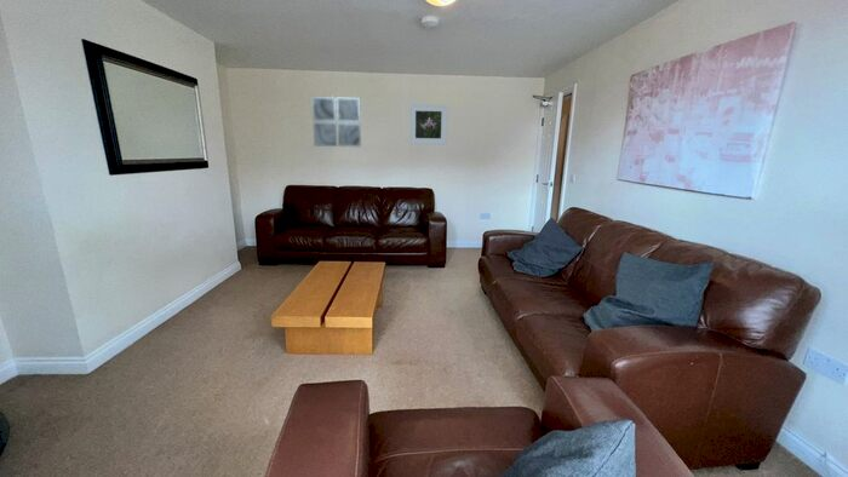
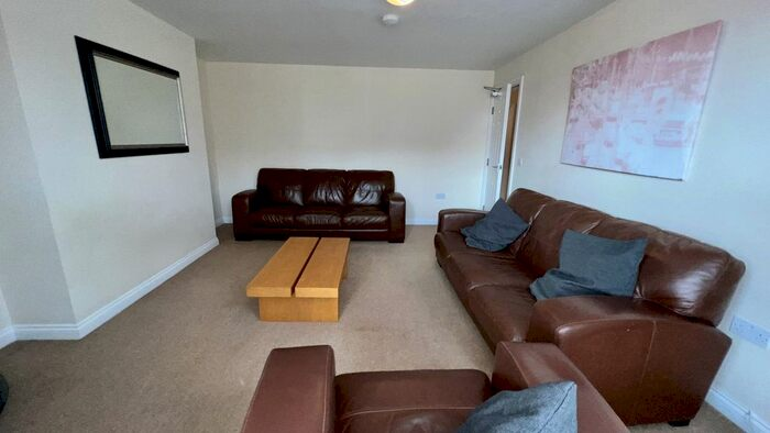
- wall art (337, 121)
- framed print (428, 125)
